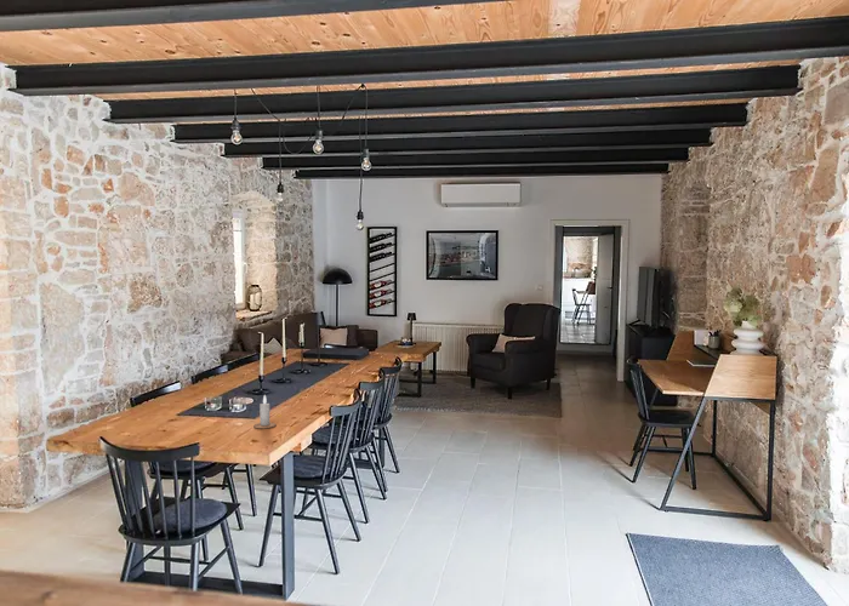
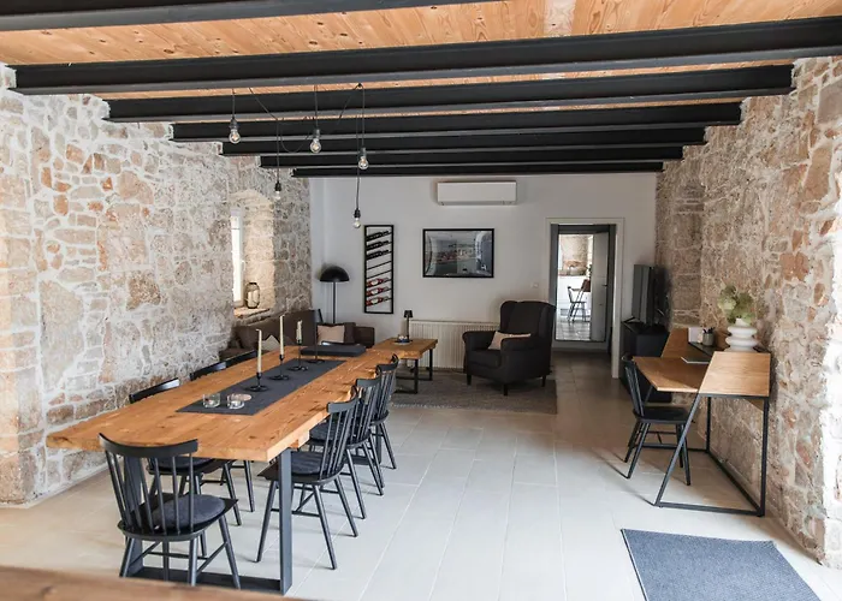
- candle (264, 410)
